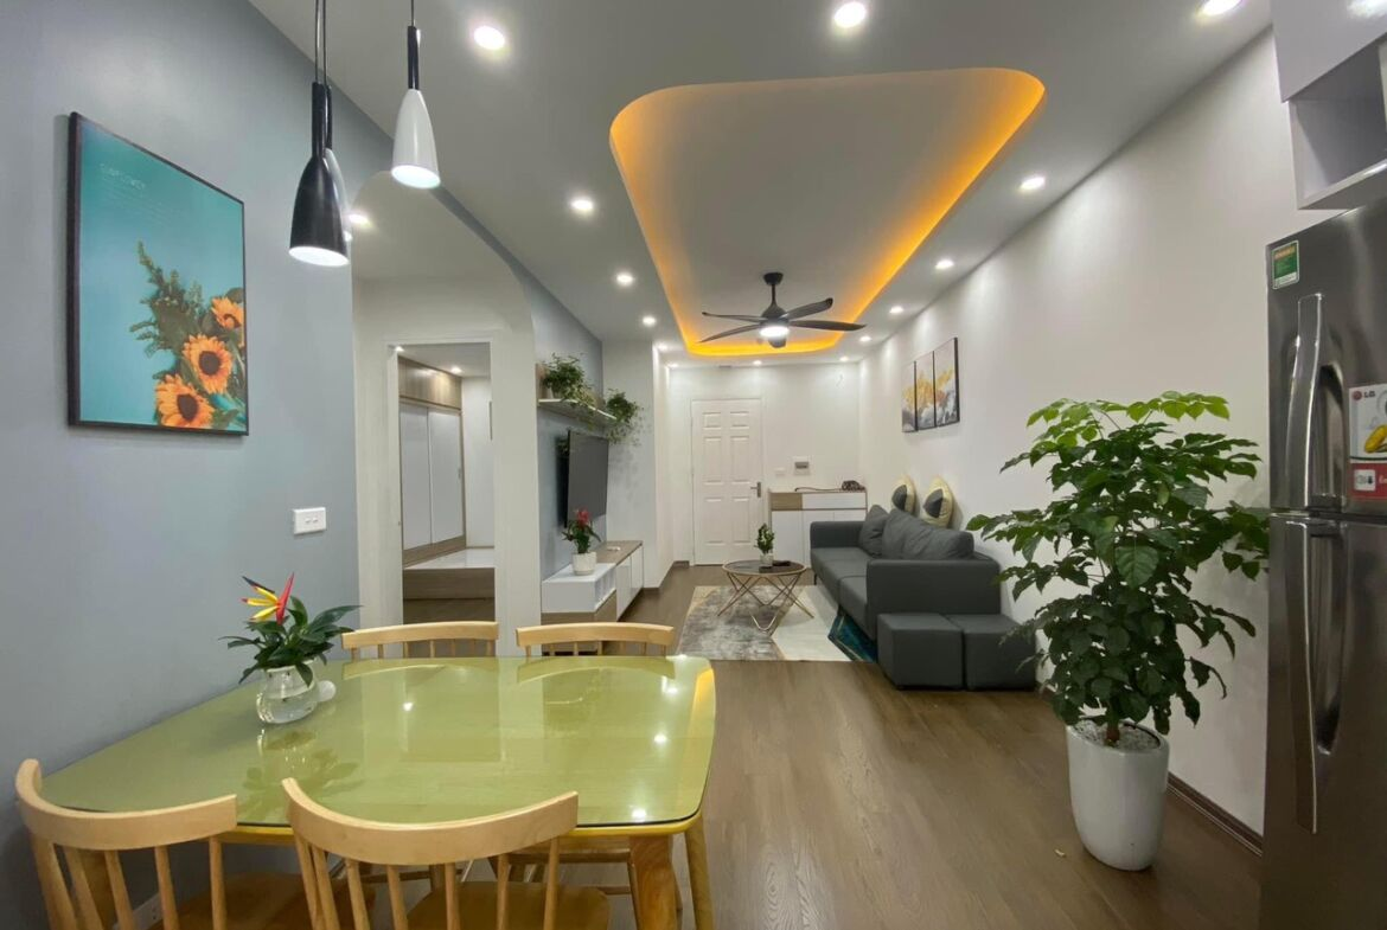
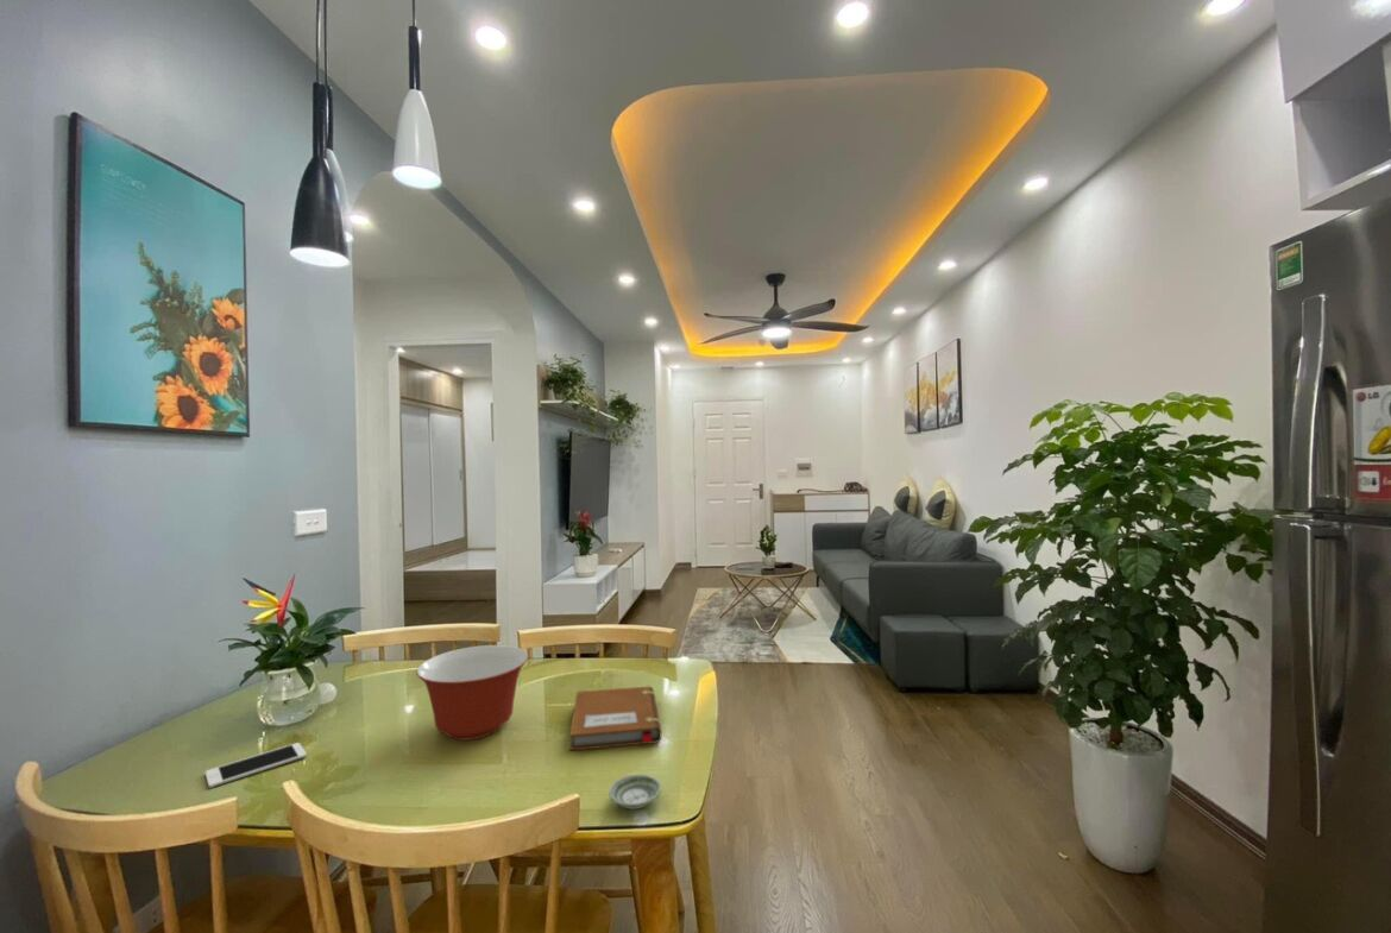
+ notebook (616, 715)
+ saucer (635, 794)
+ mixing bowl (474, 694)
+ cell phone (257, 763)
